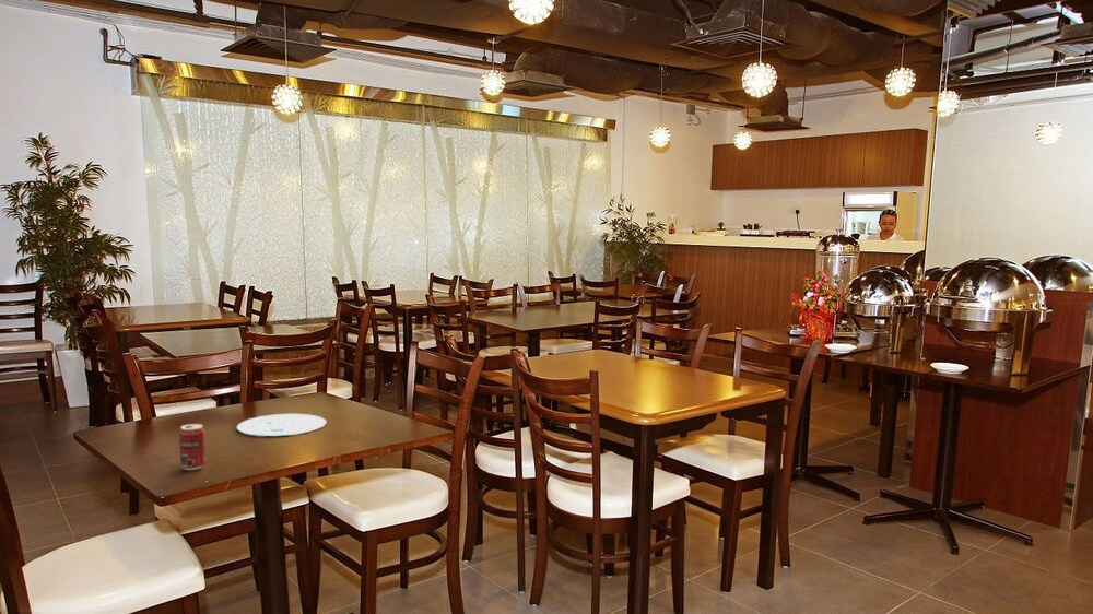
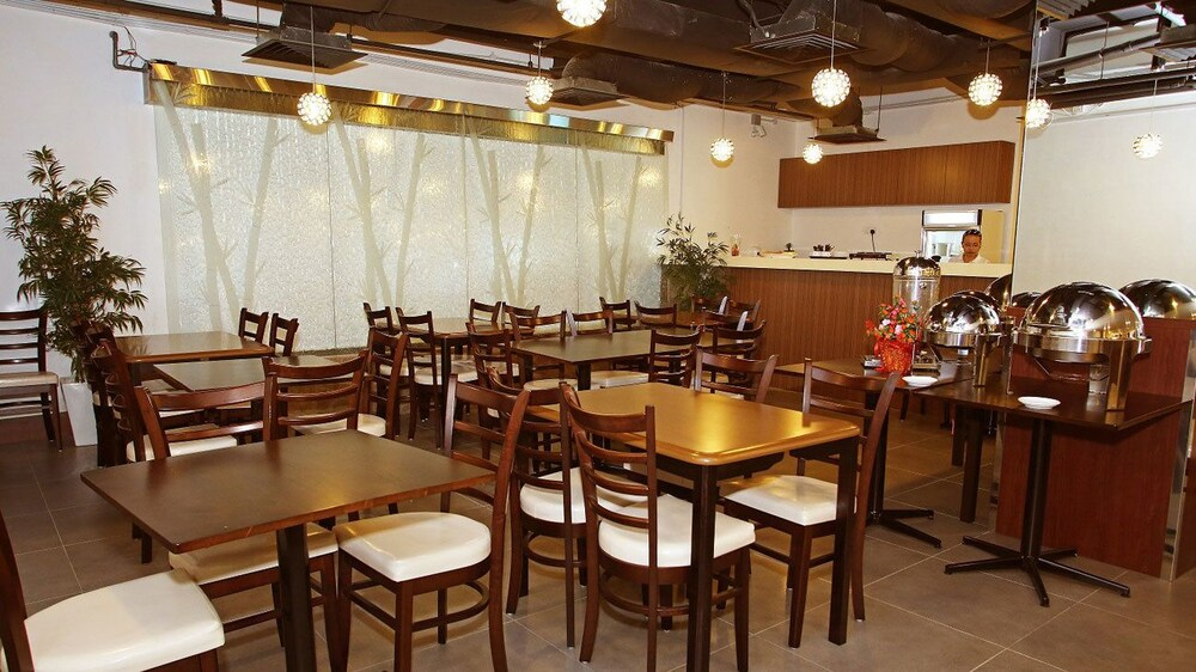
- beverage can (192, 446)
- plate (282, 421)
